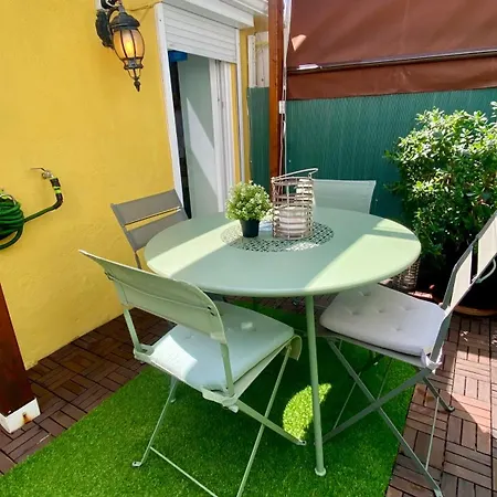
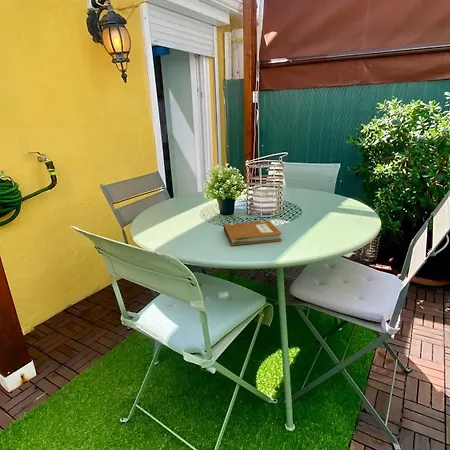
+ notebook (252, 231)
